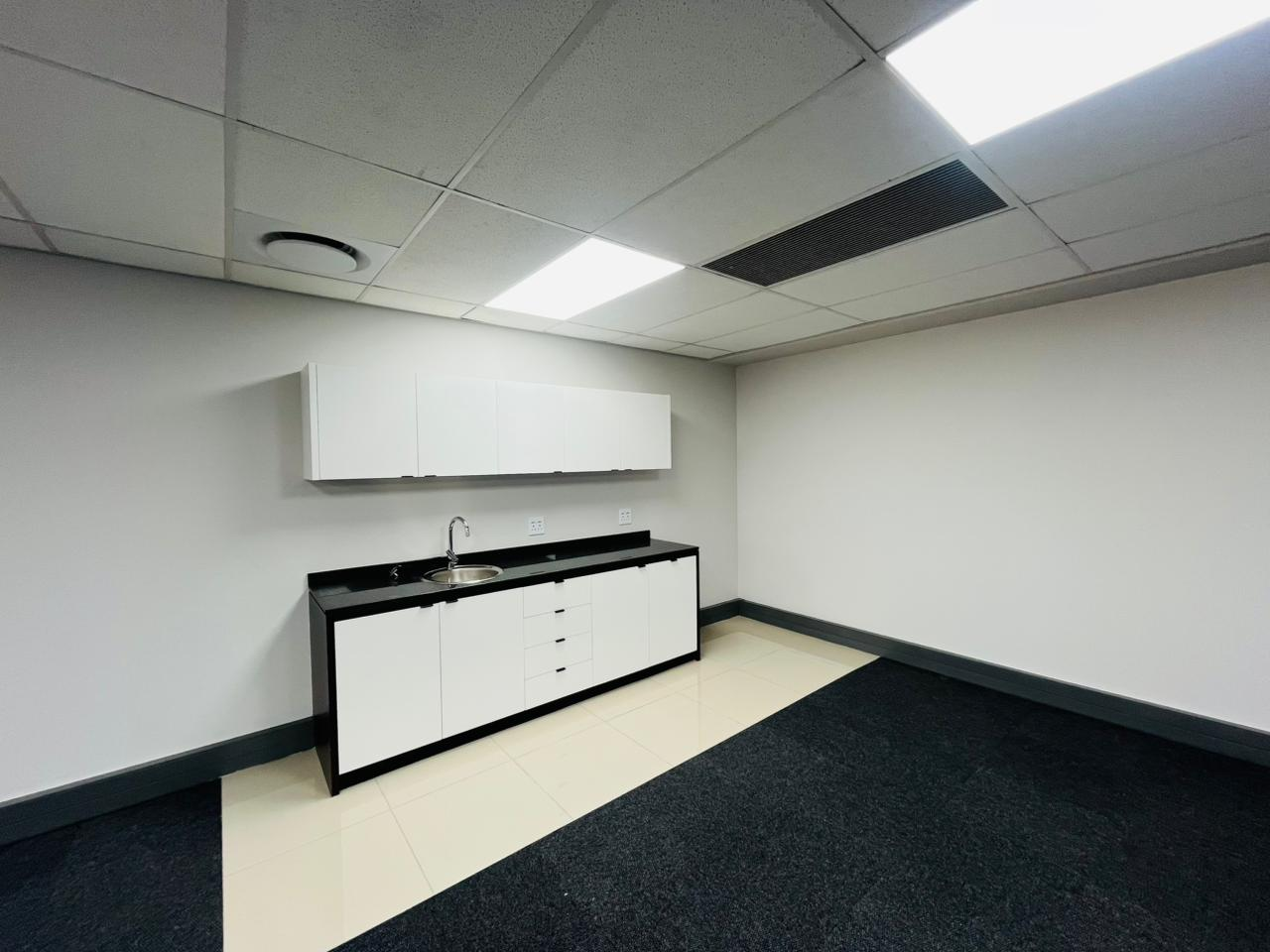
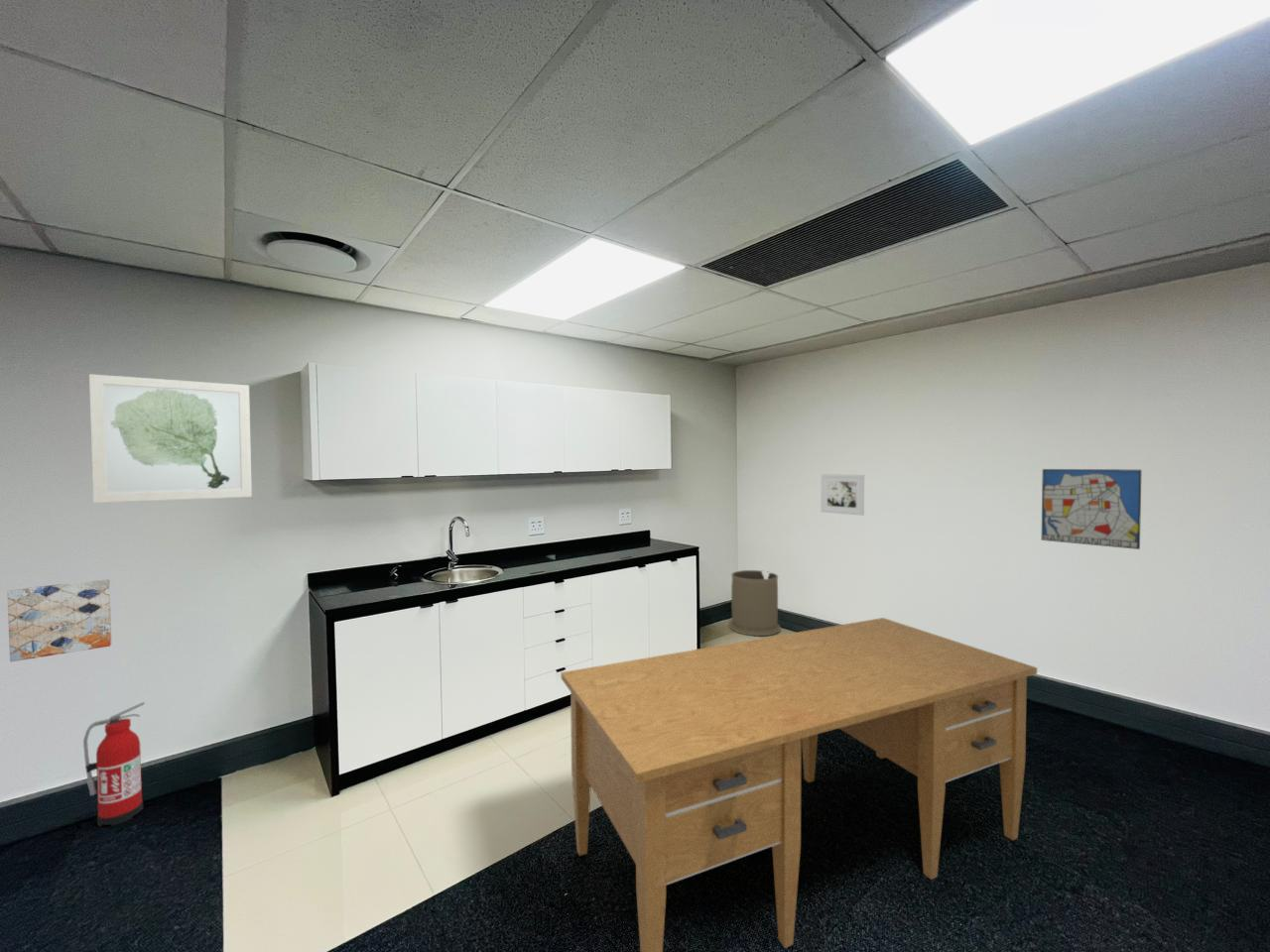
+ desk (800, 758)
+ wall art (177, 439)
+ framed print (841, 494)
+ fire extinguisher (116, 763)
+ trash can (754, 601)
+ wall art (62, 619)
+ wall art (1088, 507)
